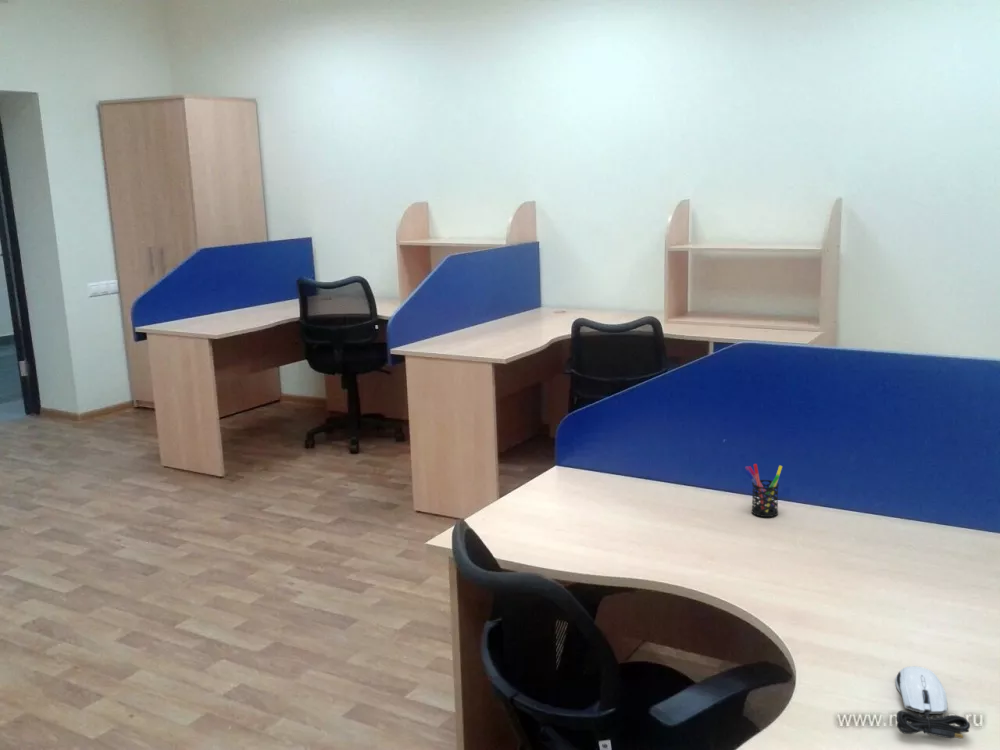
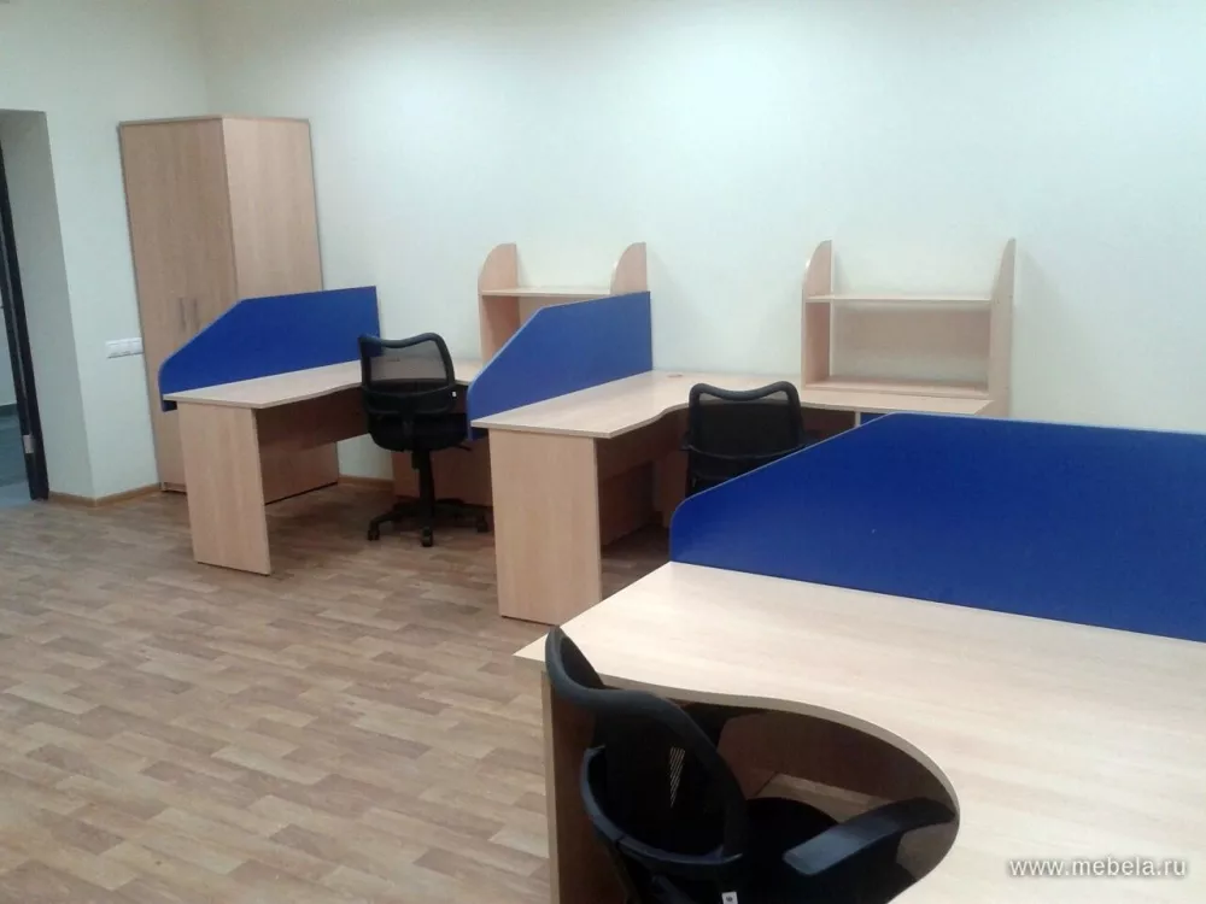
- pen holder (766, 488)
- computer mouse (922, 694)
